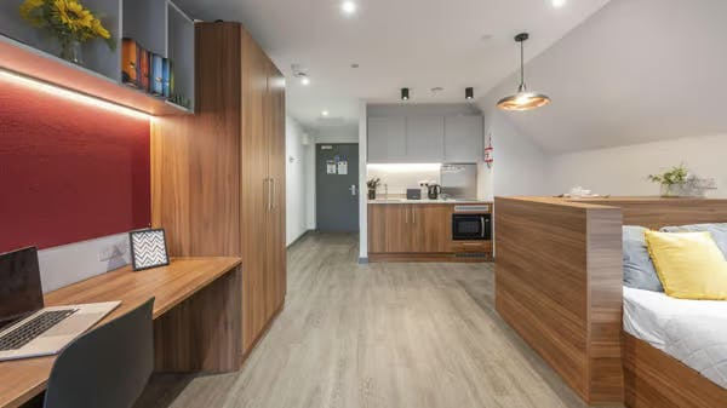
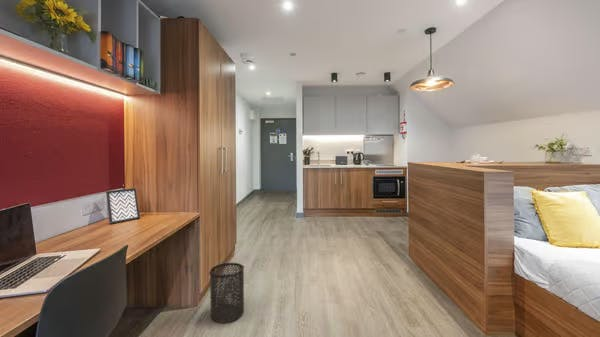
+ trash can (227, 290)
